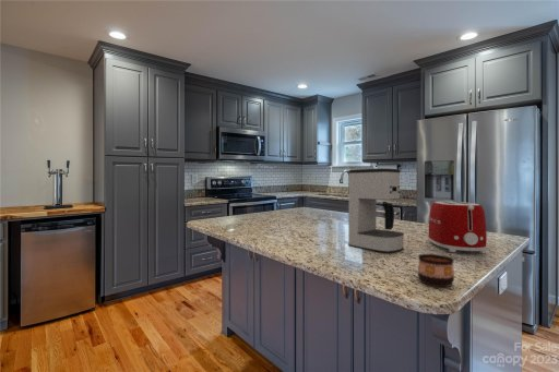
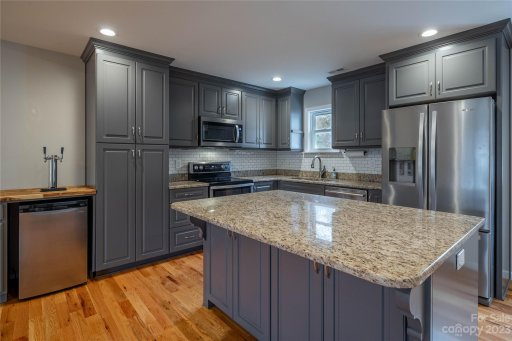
- coffee maker (376, 207)
- toaster (455, 225)
- cup (436, 269)
